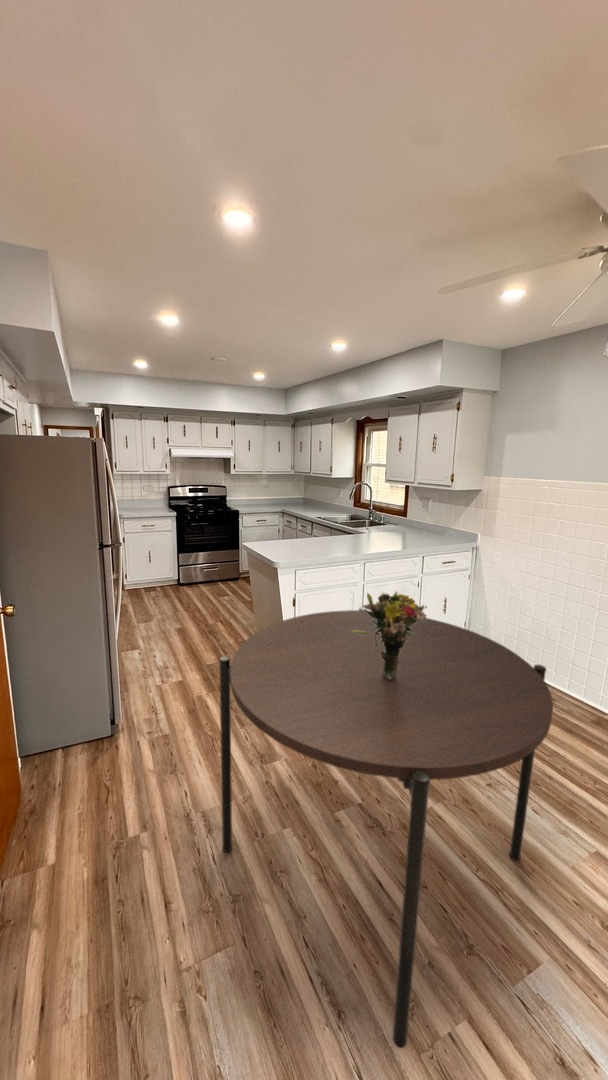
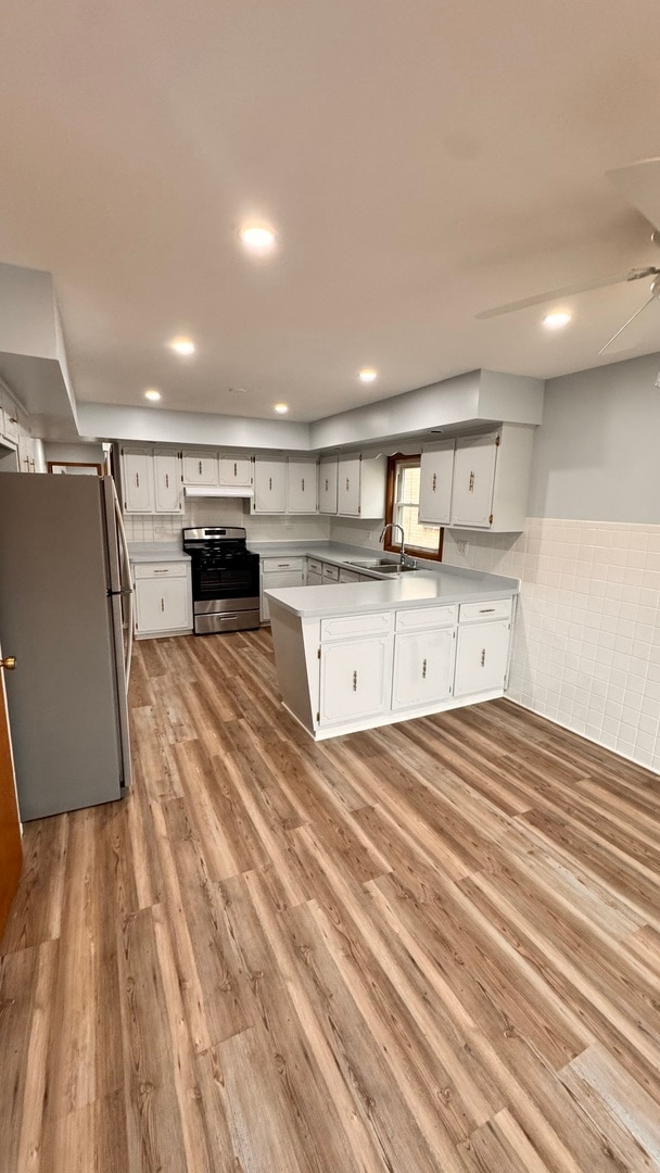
- dining table (375, 761)
- bouquet (389, 636)
